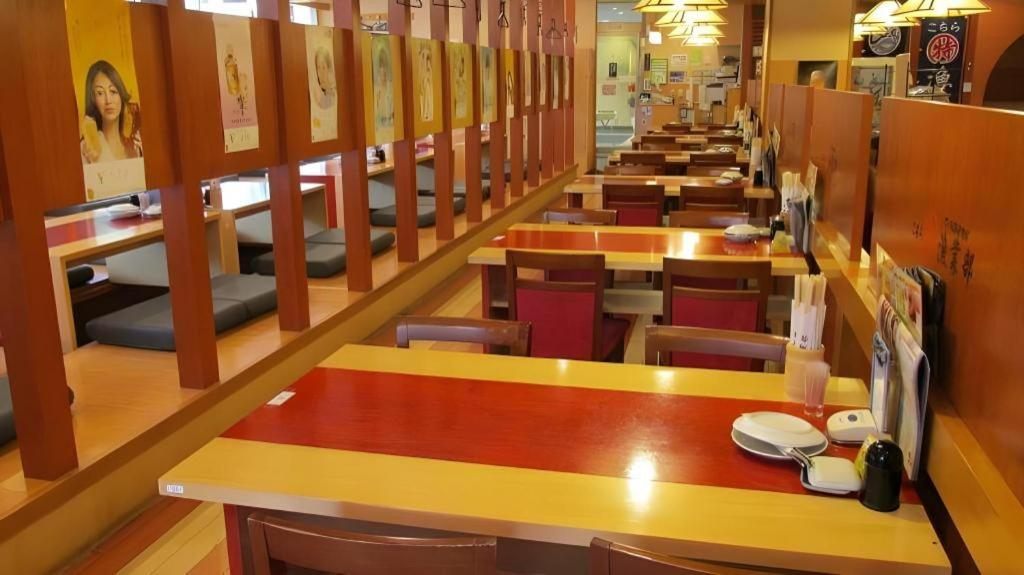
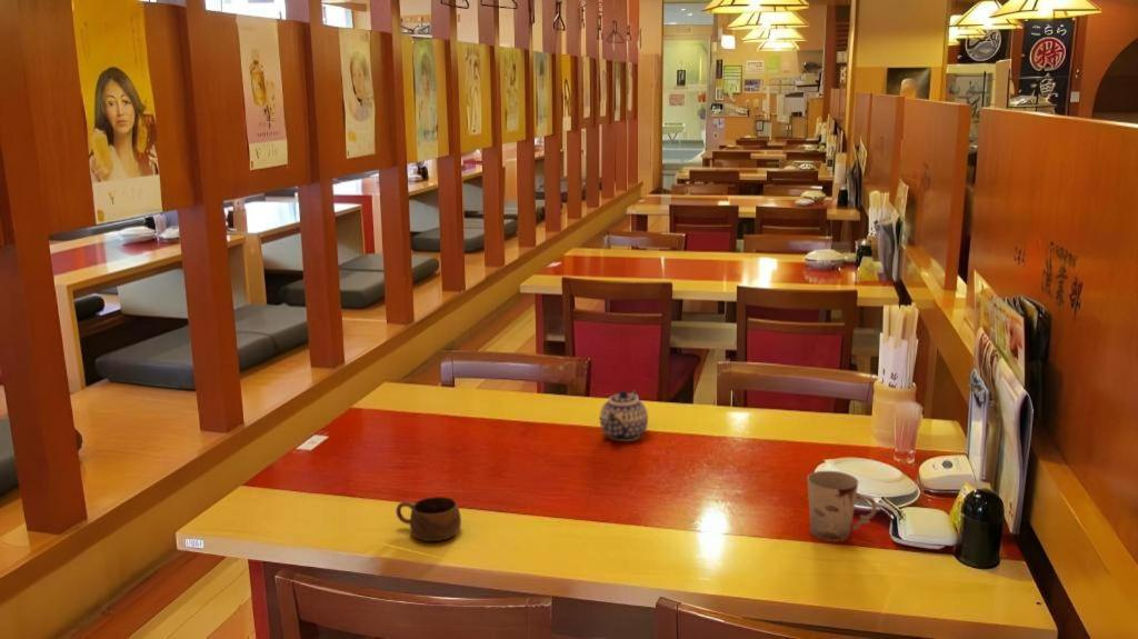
+ cup (428, 516)
+ cup (840, 508)
+ teapot (623, 413)
